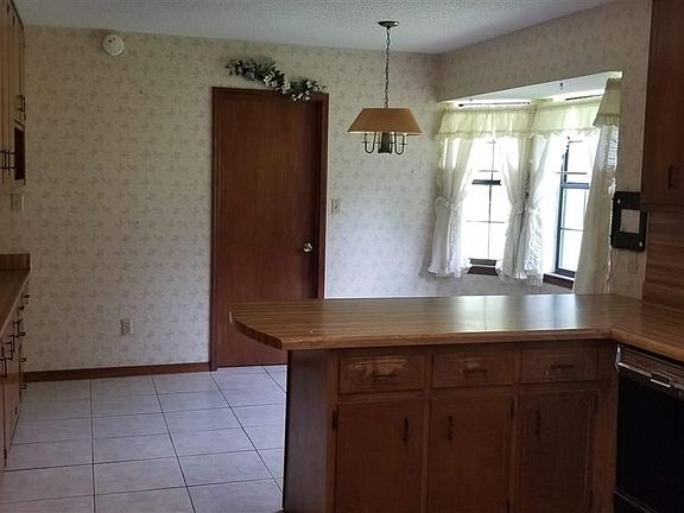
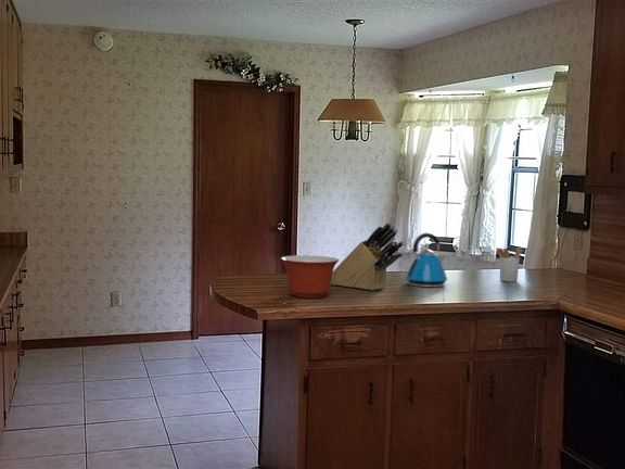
+ knife block (365, 254)
+ mixing bowl (308, 277)
+ kettle (425, 258)
+ utensil holder (507, 263)
